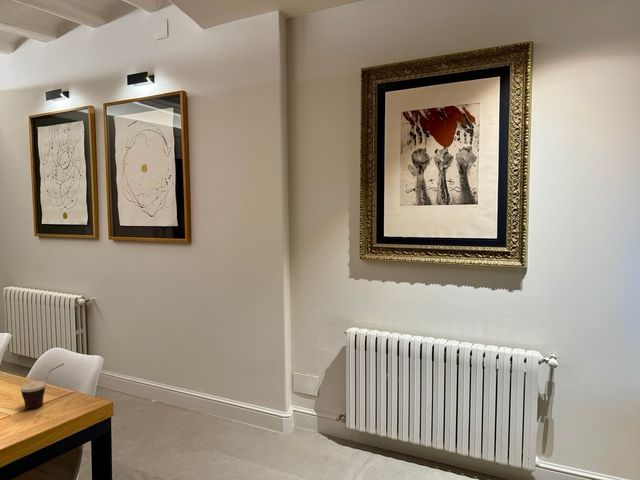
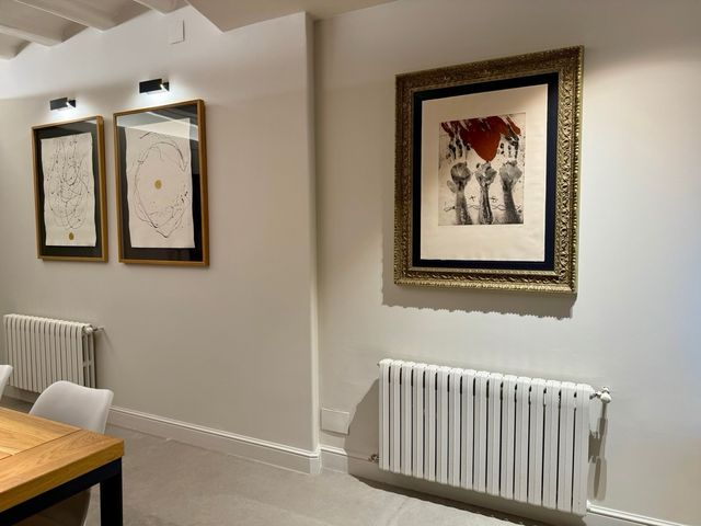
- cup (43, 385)
